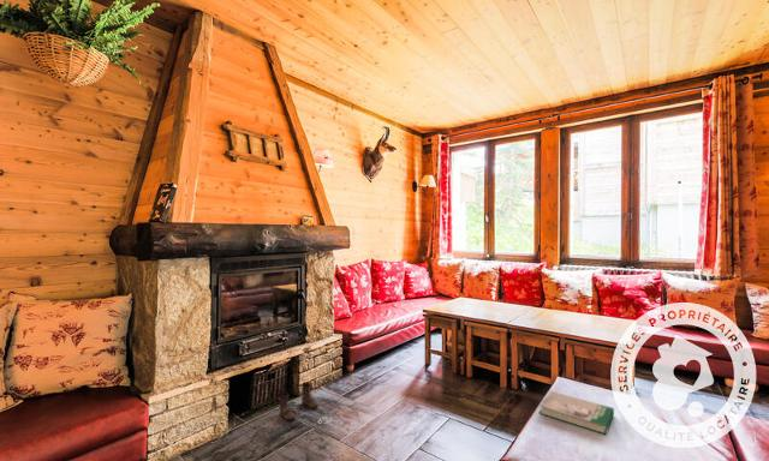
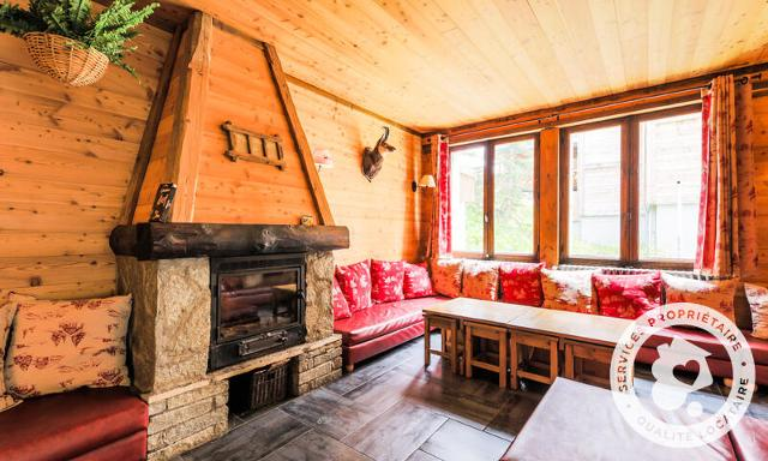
- book (576, 409)
- boots (302, 400)
